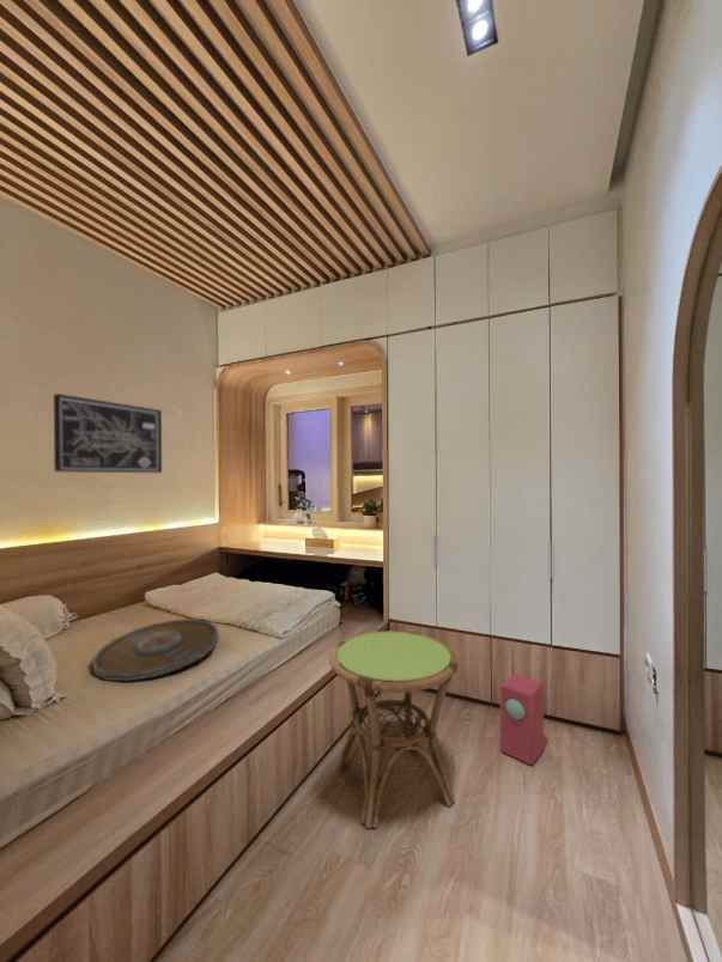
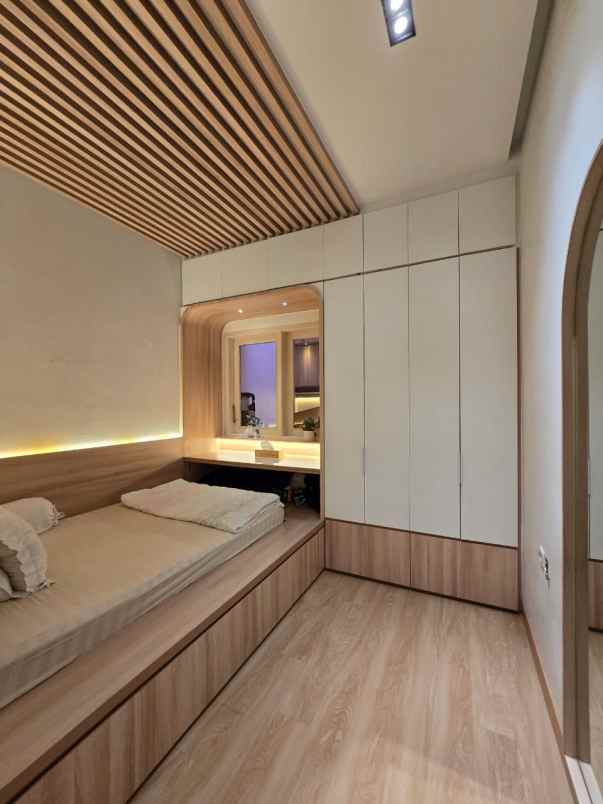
- side table (393, 714)
- serving tray (159, 645)
- speaker (521, 718)
- wall art (113, 437)
